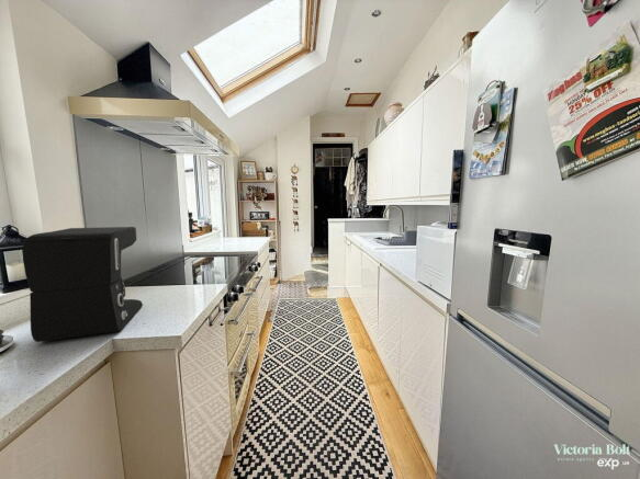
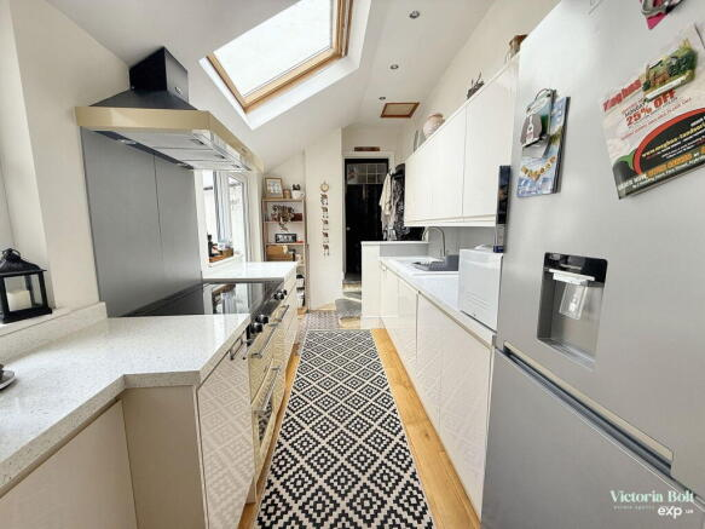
- coffee maker (97, 275)
